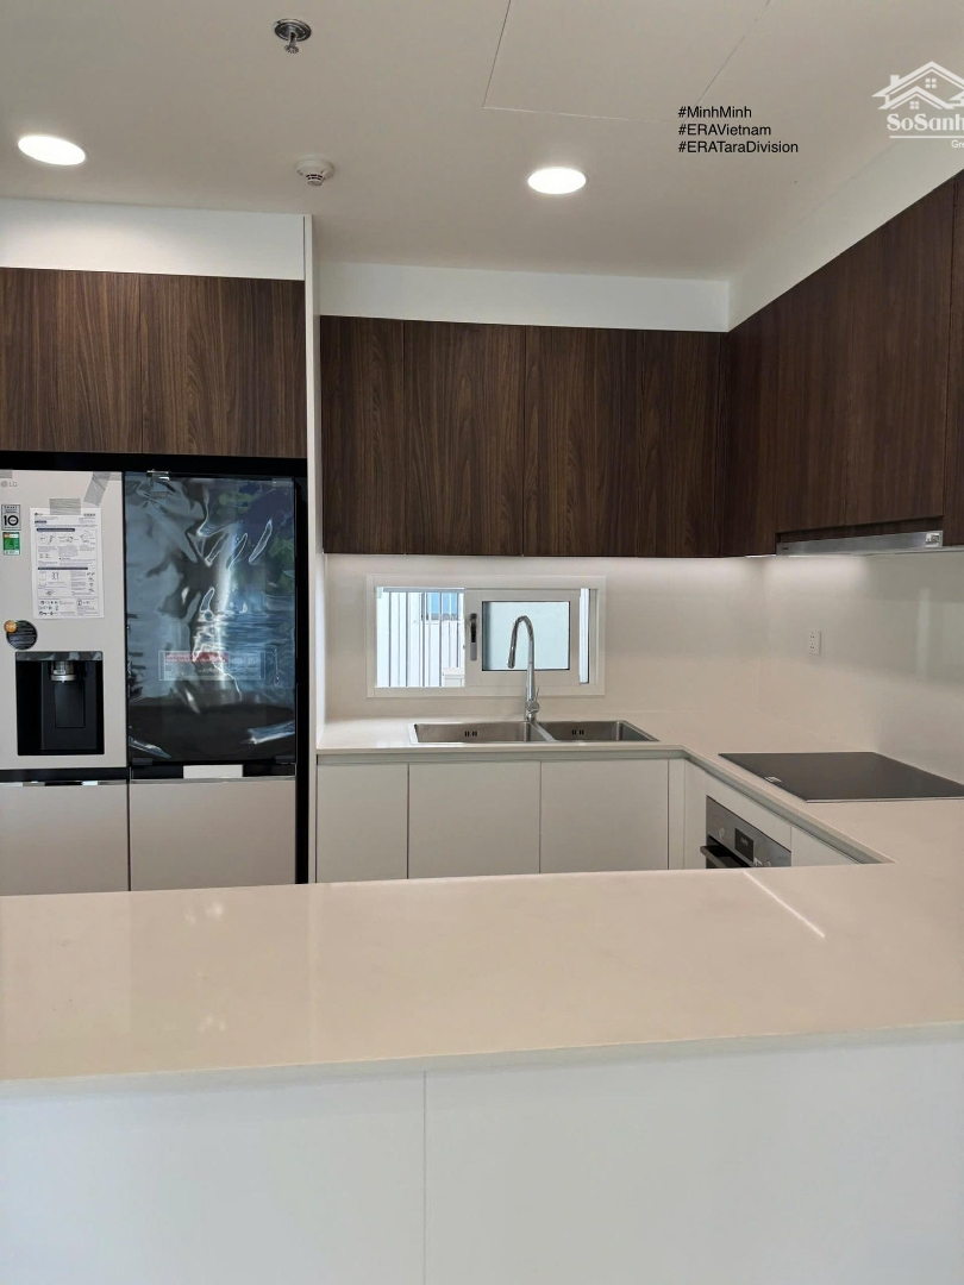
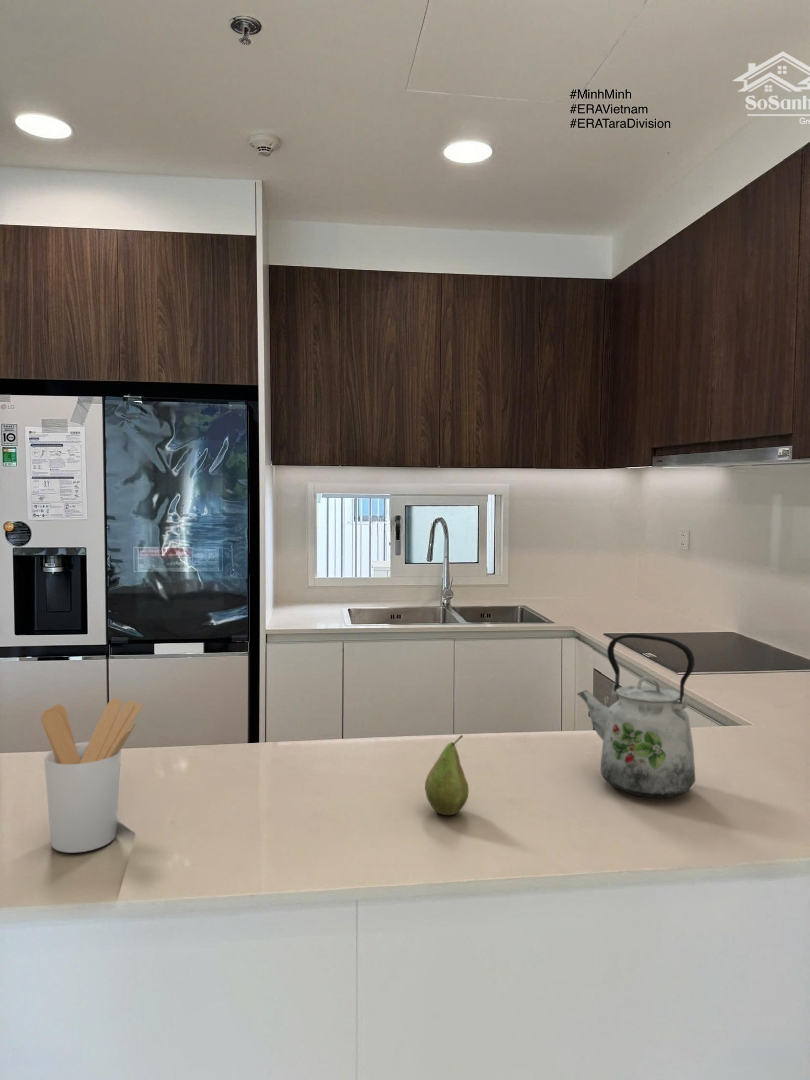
+ utensil holder (96, 768)
+ kettle (631, 708)
+ fruit (446, 772)
